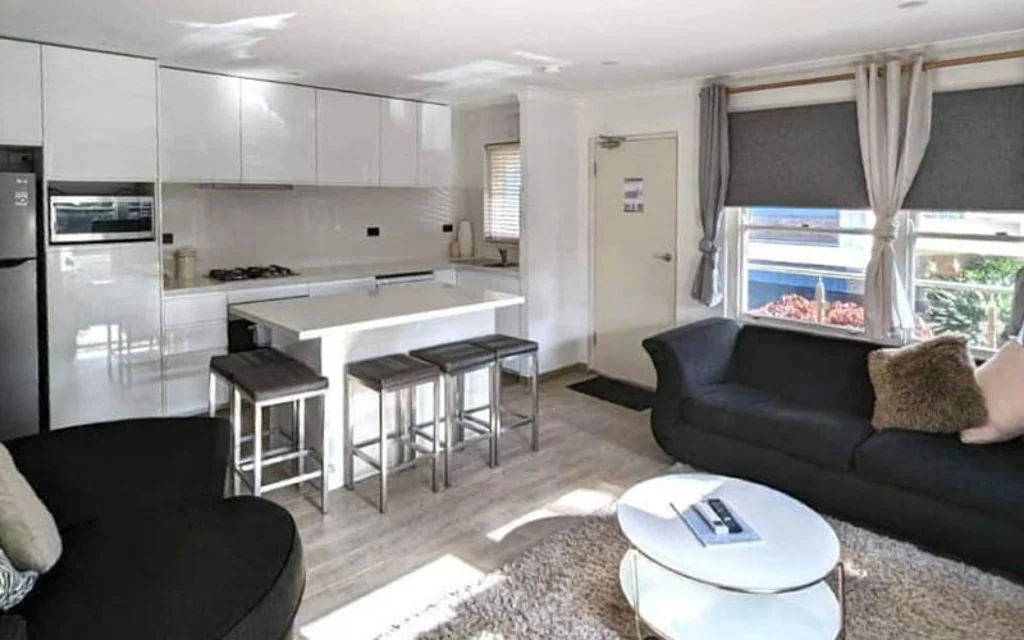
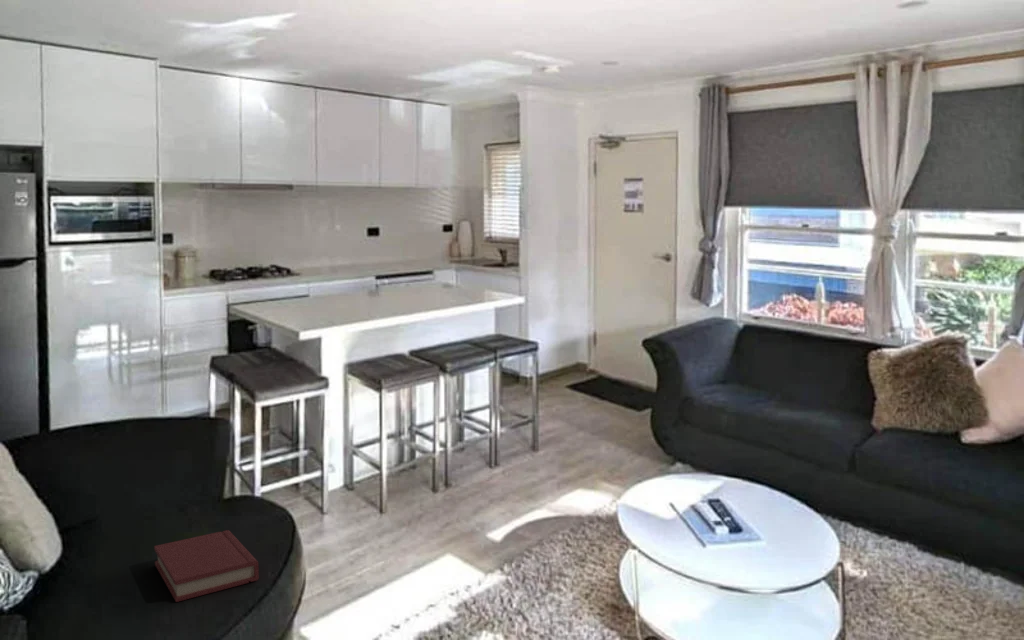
+ hardback book (205, 562)
